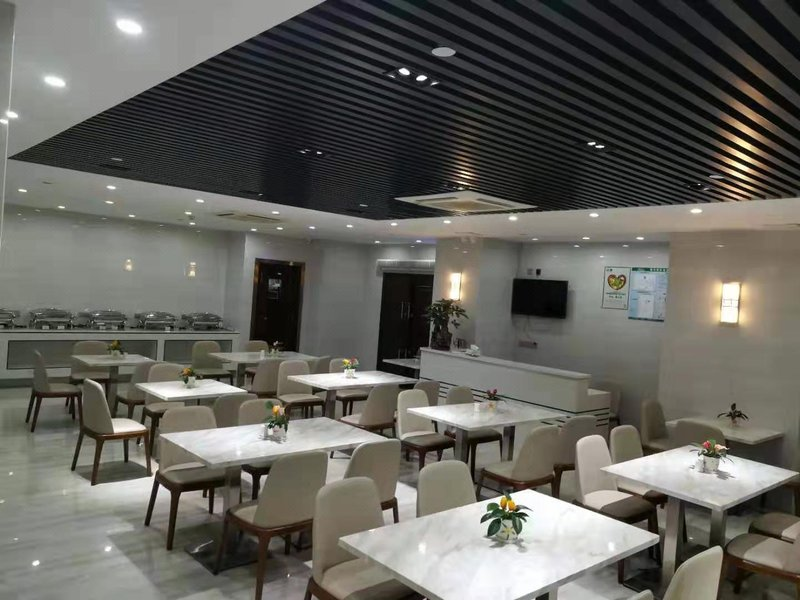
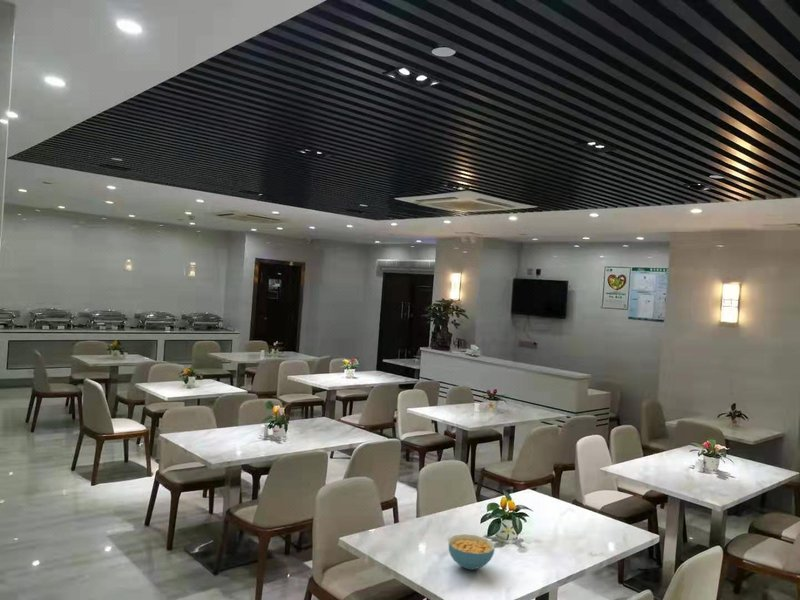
+ cereal bowl (470, 555)
